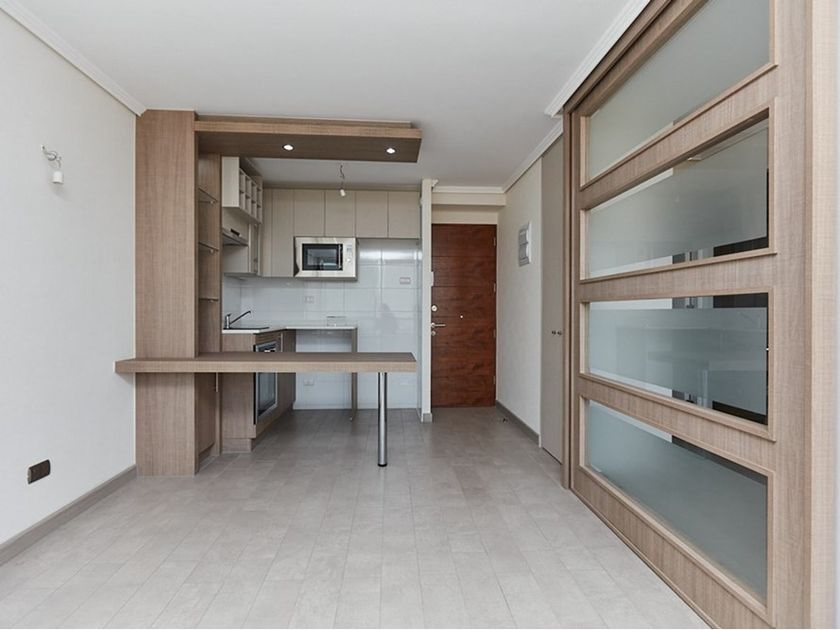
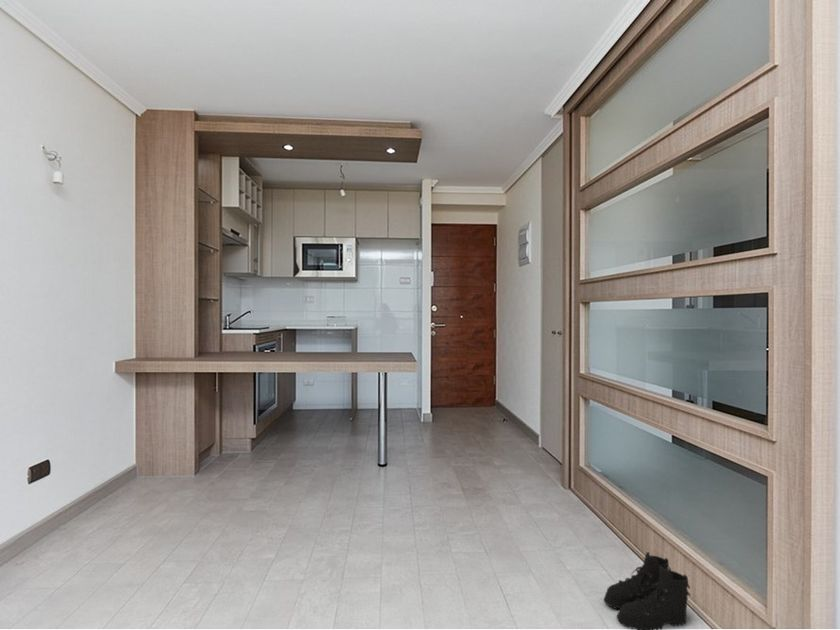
+ boots (645, 586)
